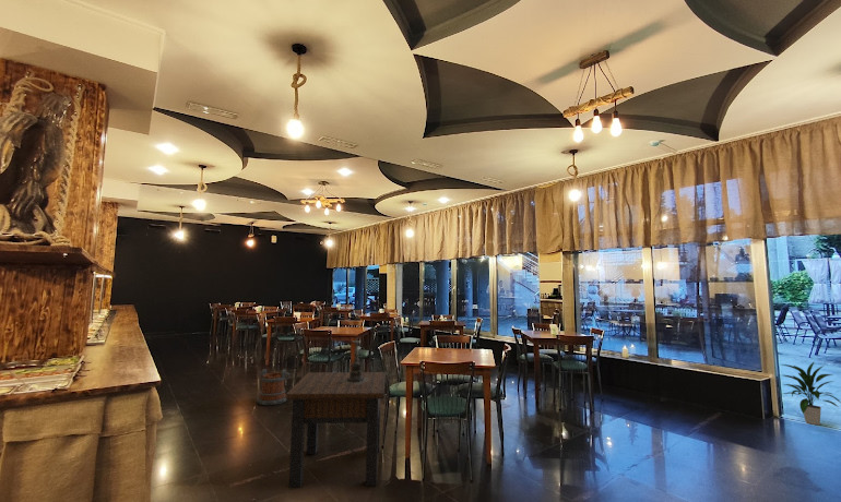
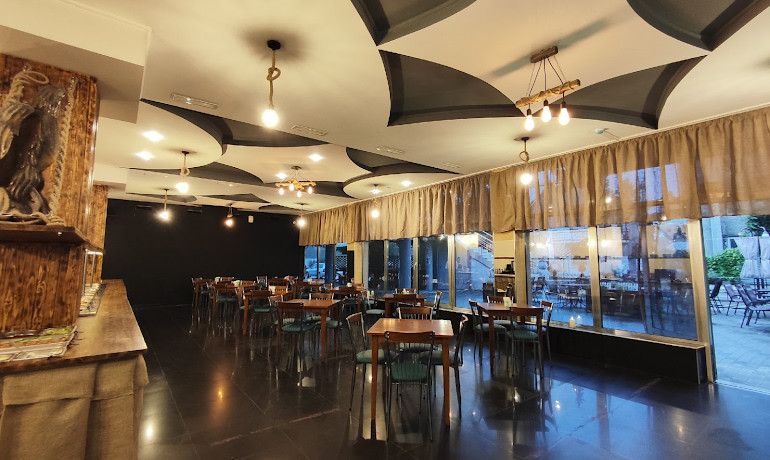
- indoor plant (808, 391)
- bucket (273, 384)
- side table (340, 422)
- candle holder (355, 357)
